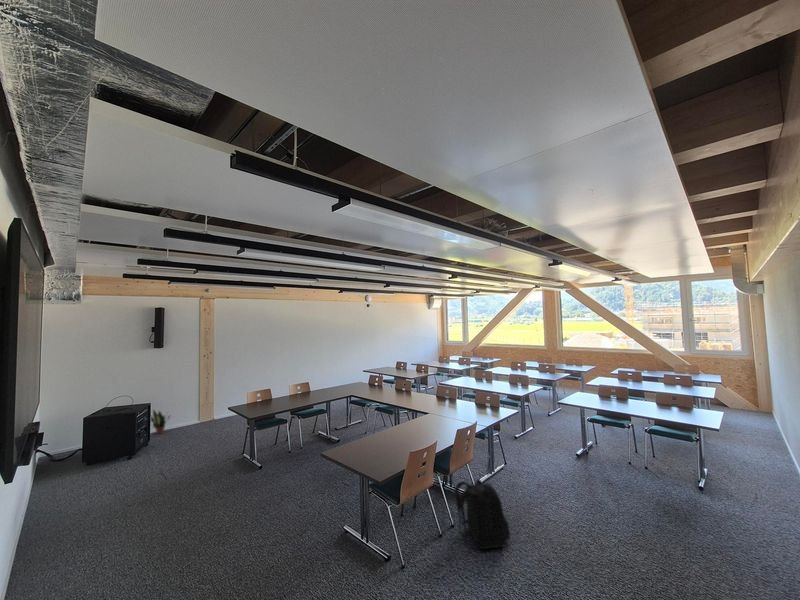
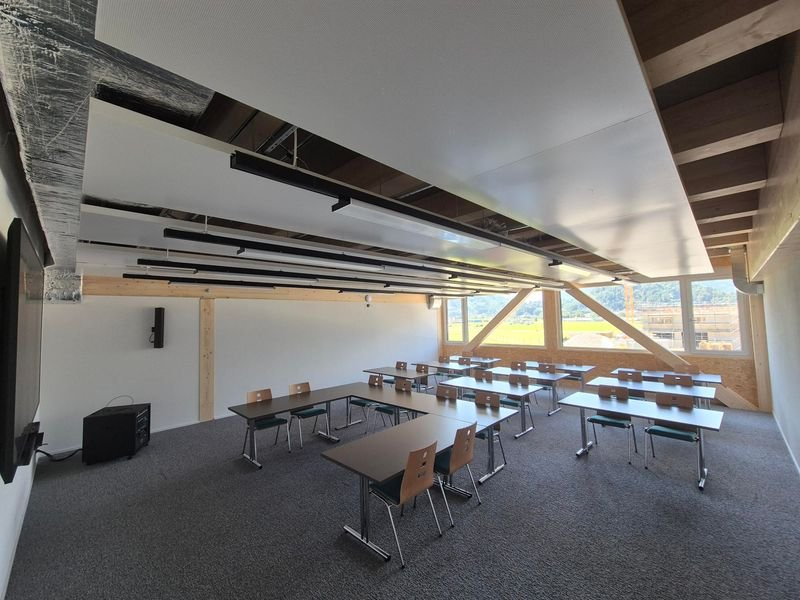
- backpack (480, 511)
- potted plant (160, 420)
